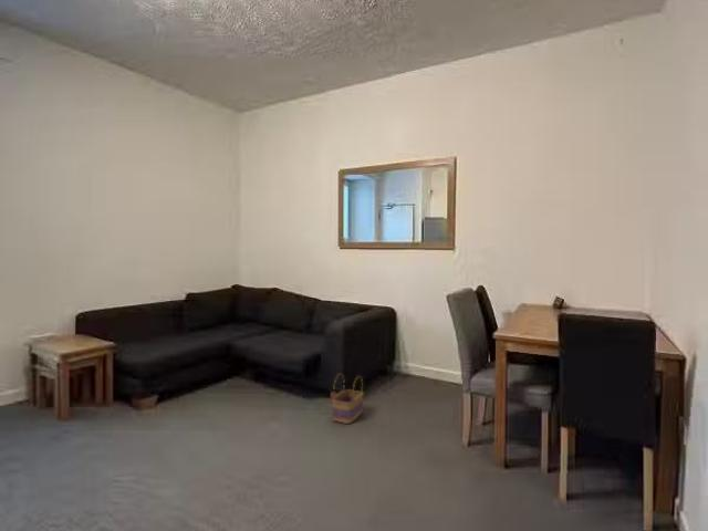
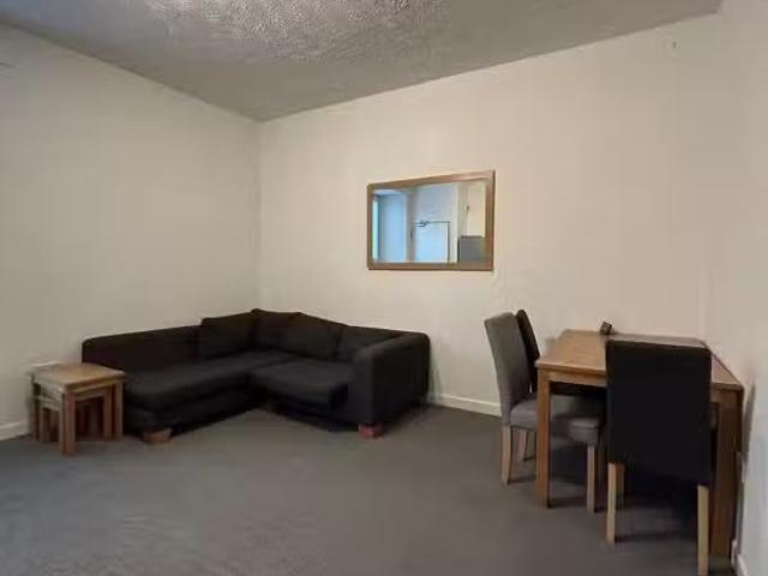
- basket (347, 396)
